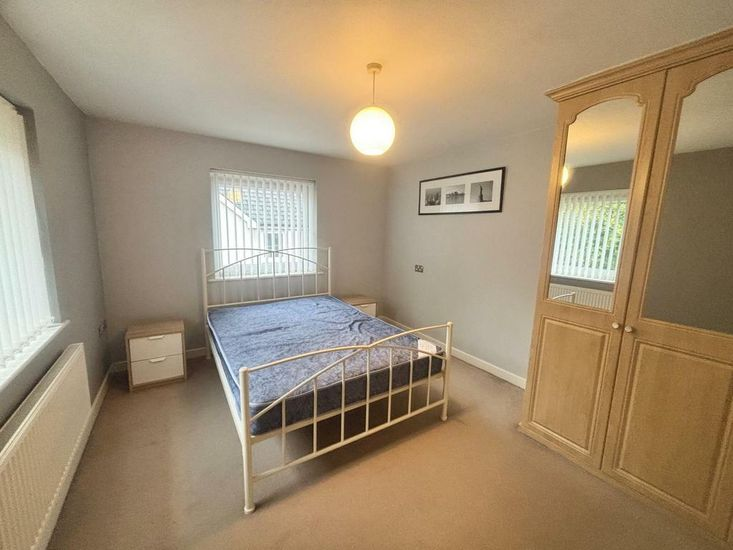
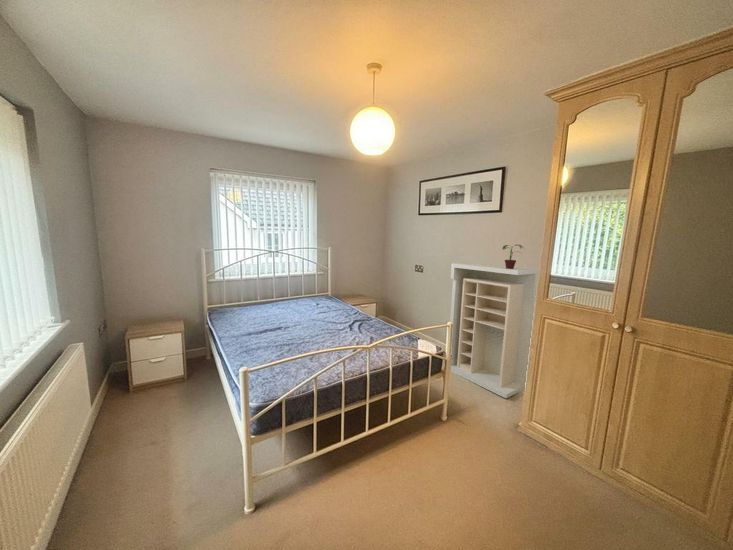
+ shelving unit (487, 323)
+ potted plant (511, 256)
